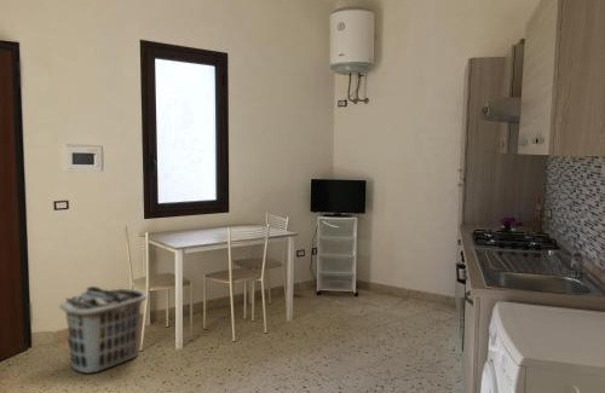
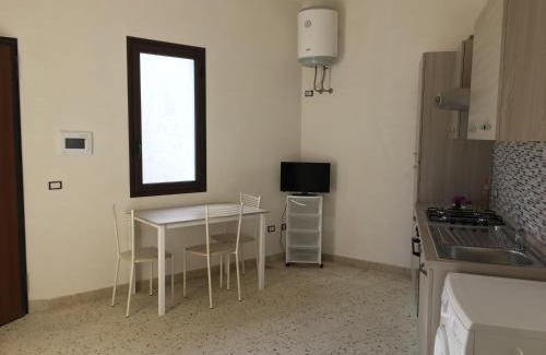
- clothes hamper (105, 323)
